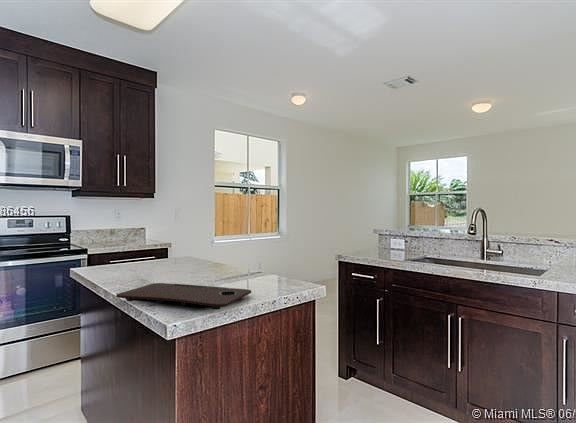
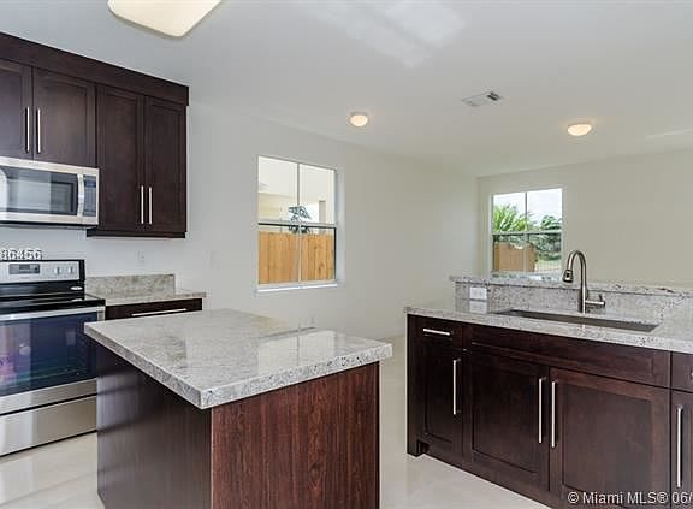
- cutting board (185, 295)
